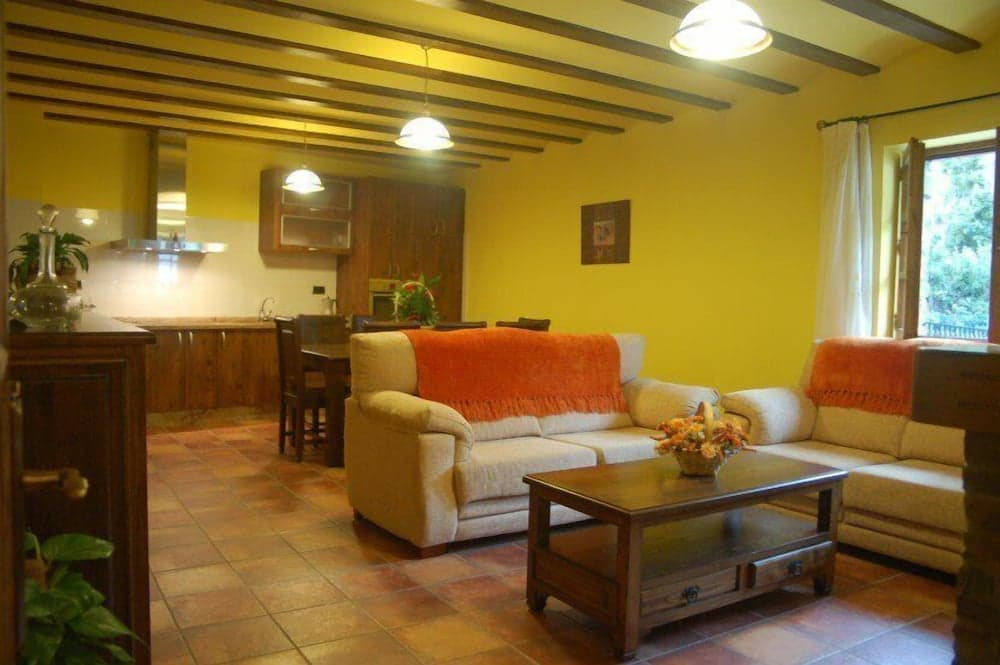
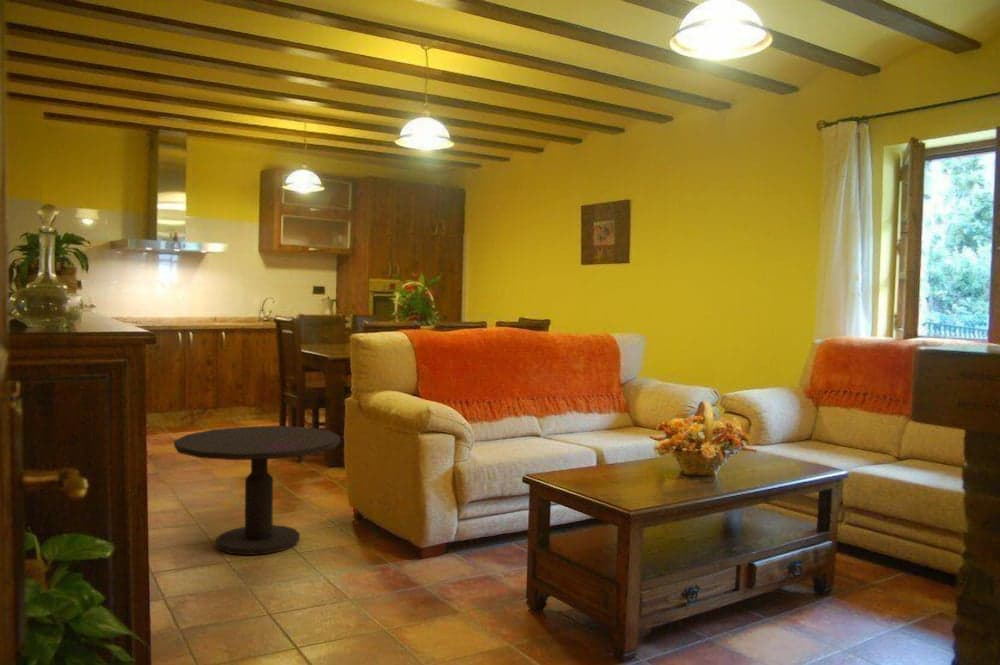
+ side table (259, 490)
